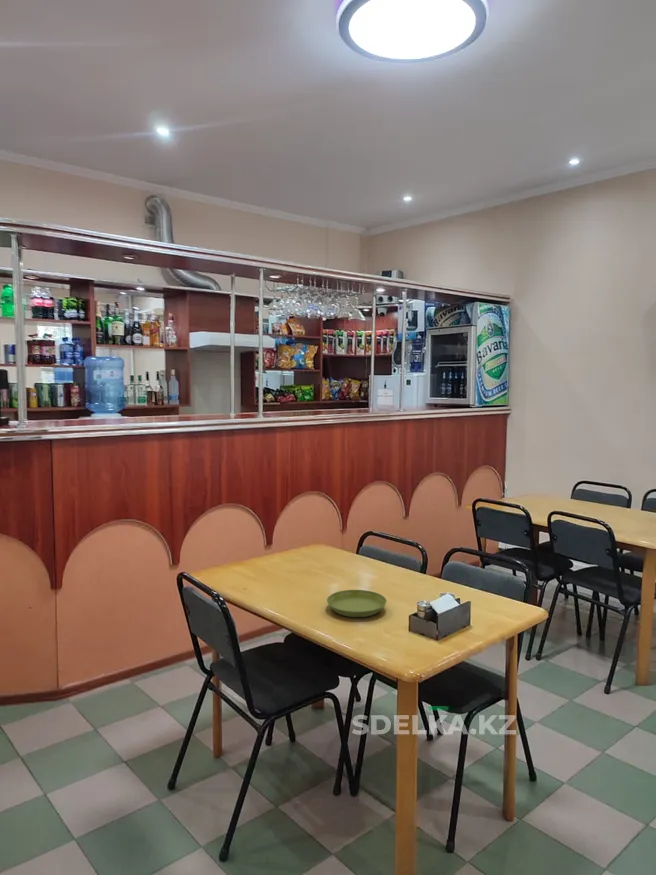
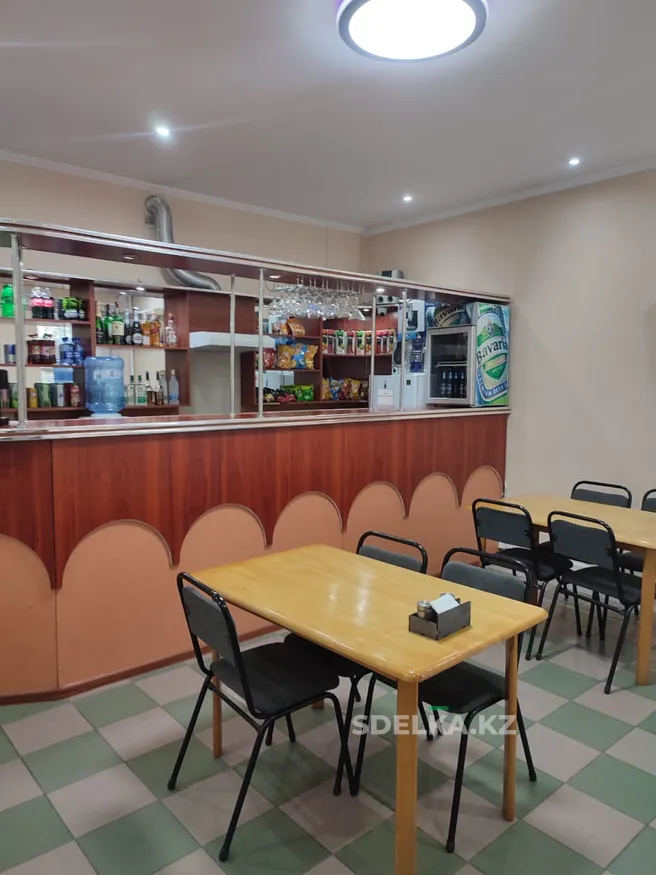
- saucer (356, 604)
